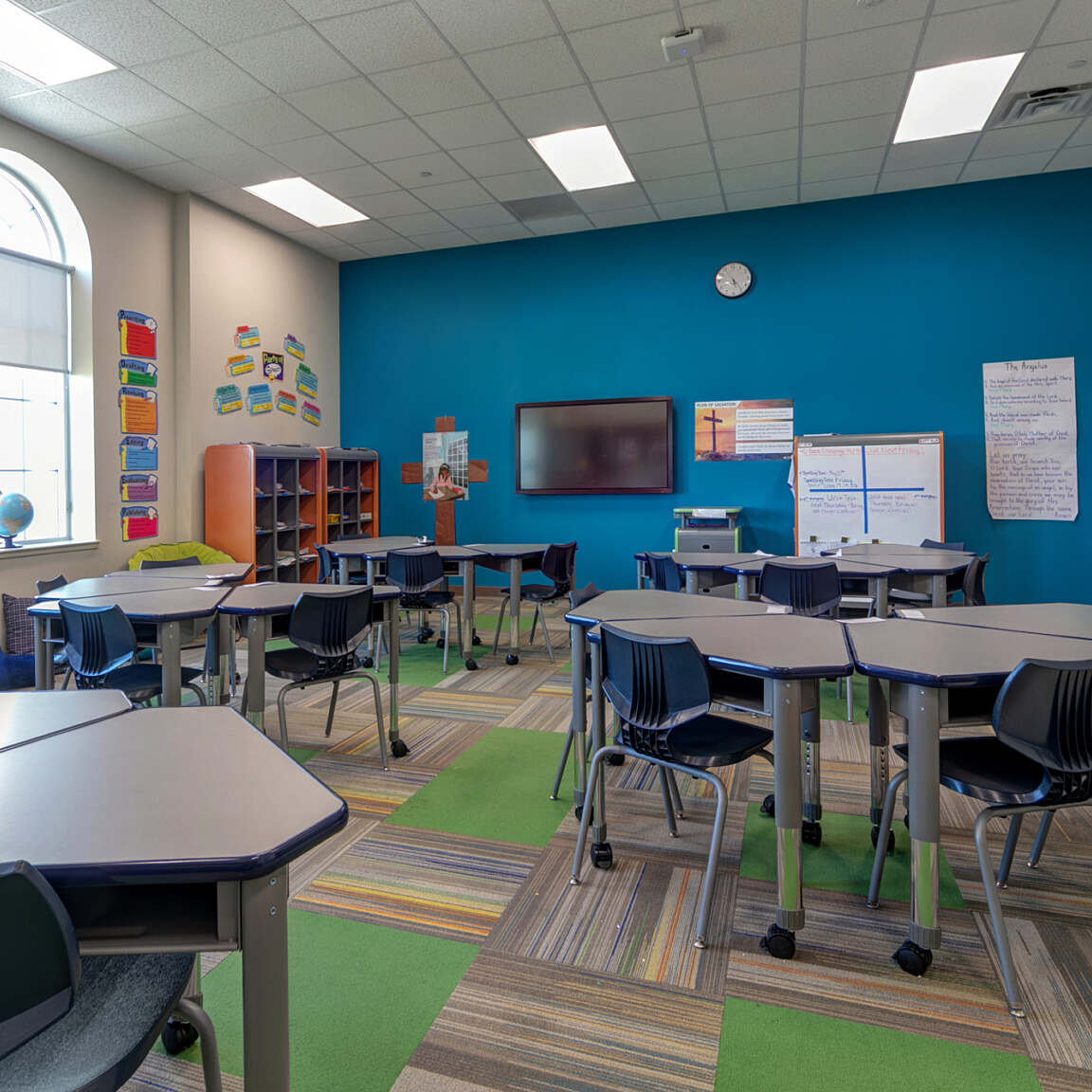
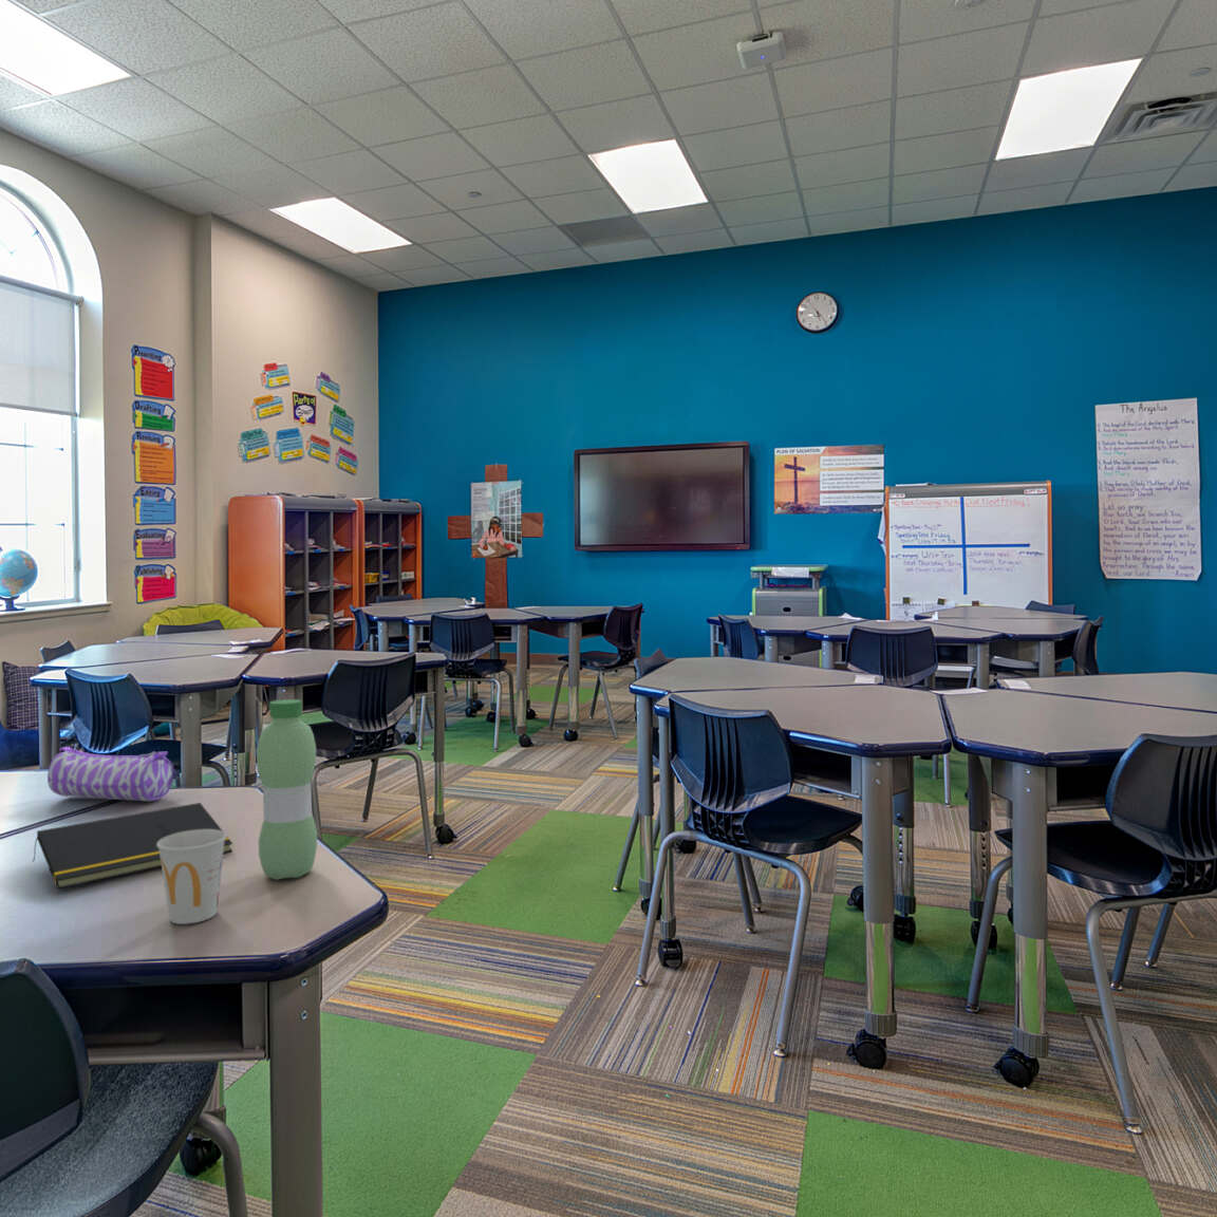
+ pencil case (111, 773)
+ water bottle (288, 787)
+ cup (193, 876)
+ notepad (136, 841)
